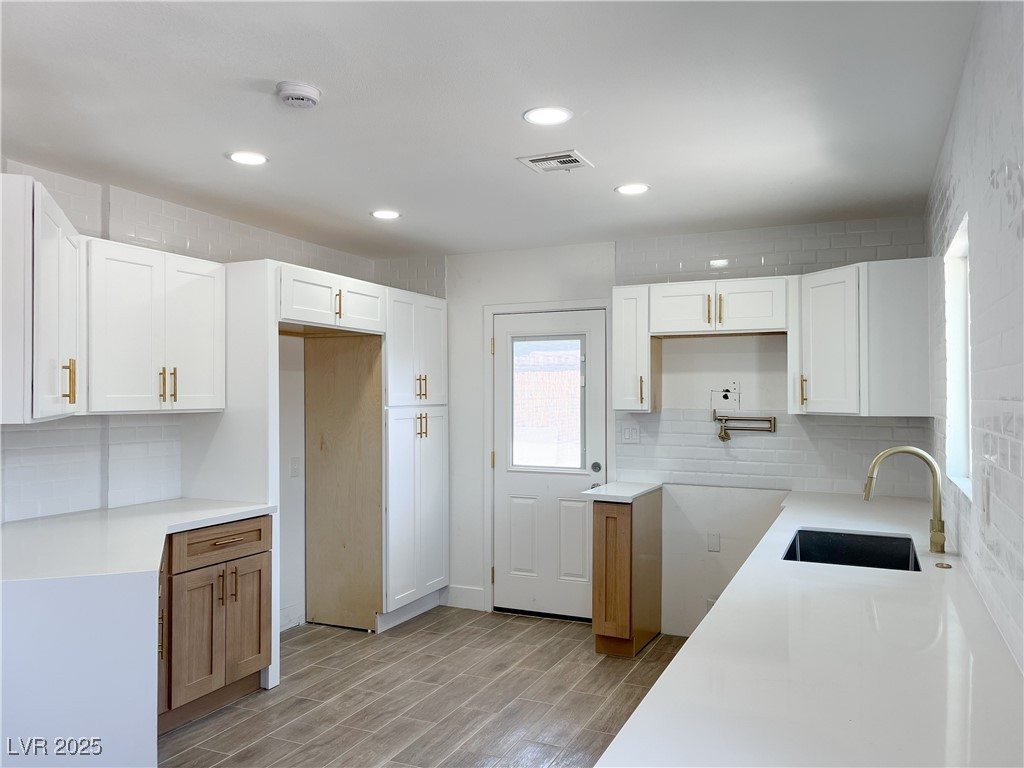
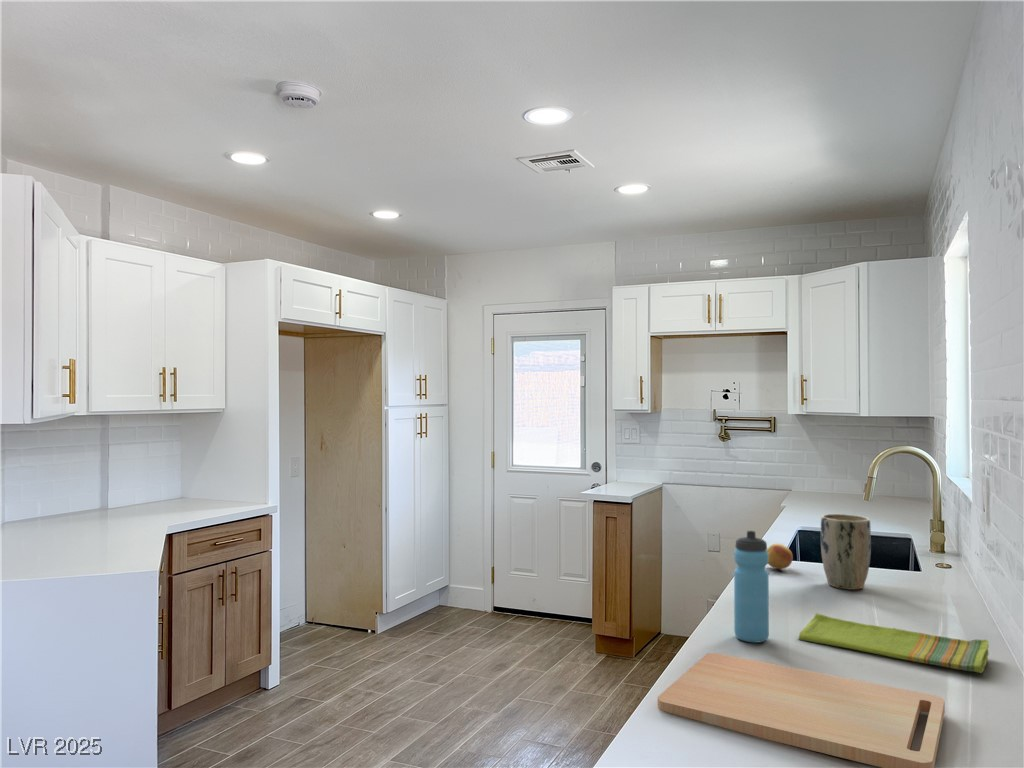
+ water bottle (751, 584)
+ plant pot (845, 551)
+ cutting board (800, 704)
+ fruit (778, 556)
+ dish towel (891, 640)
